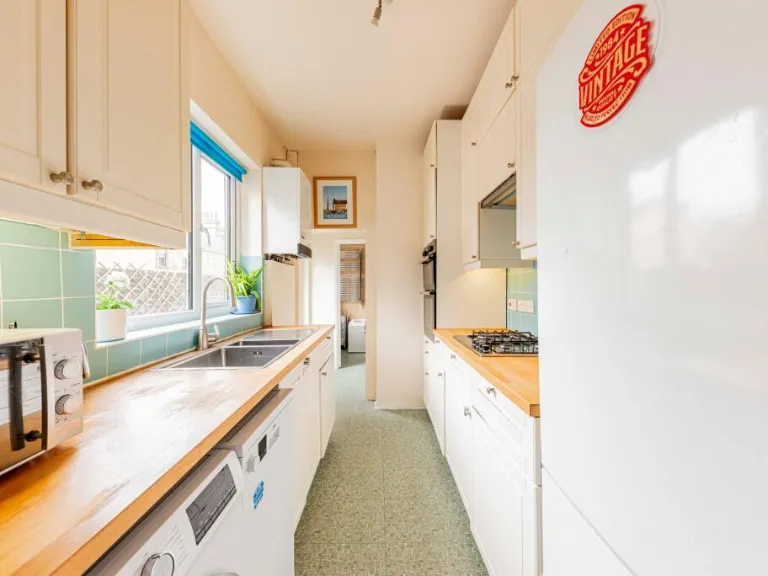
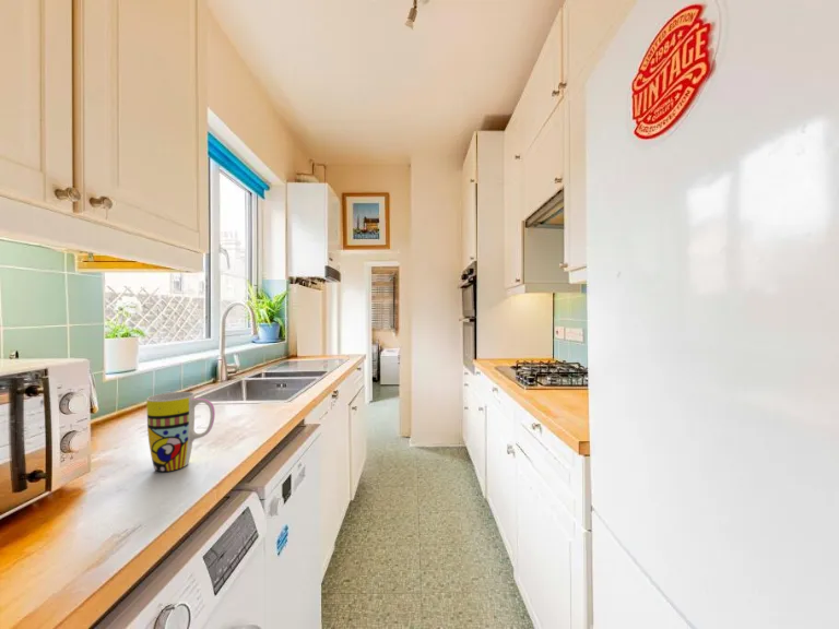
+ mug (182, 430)
